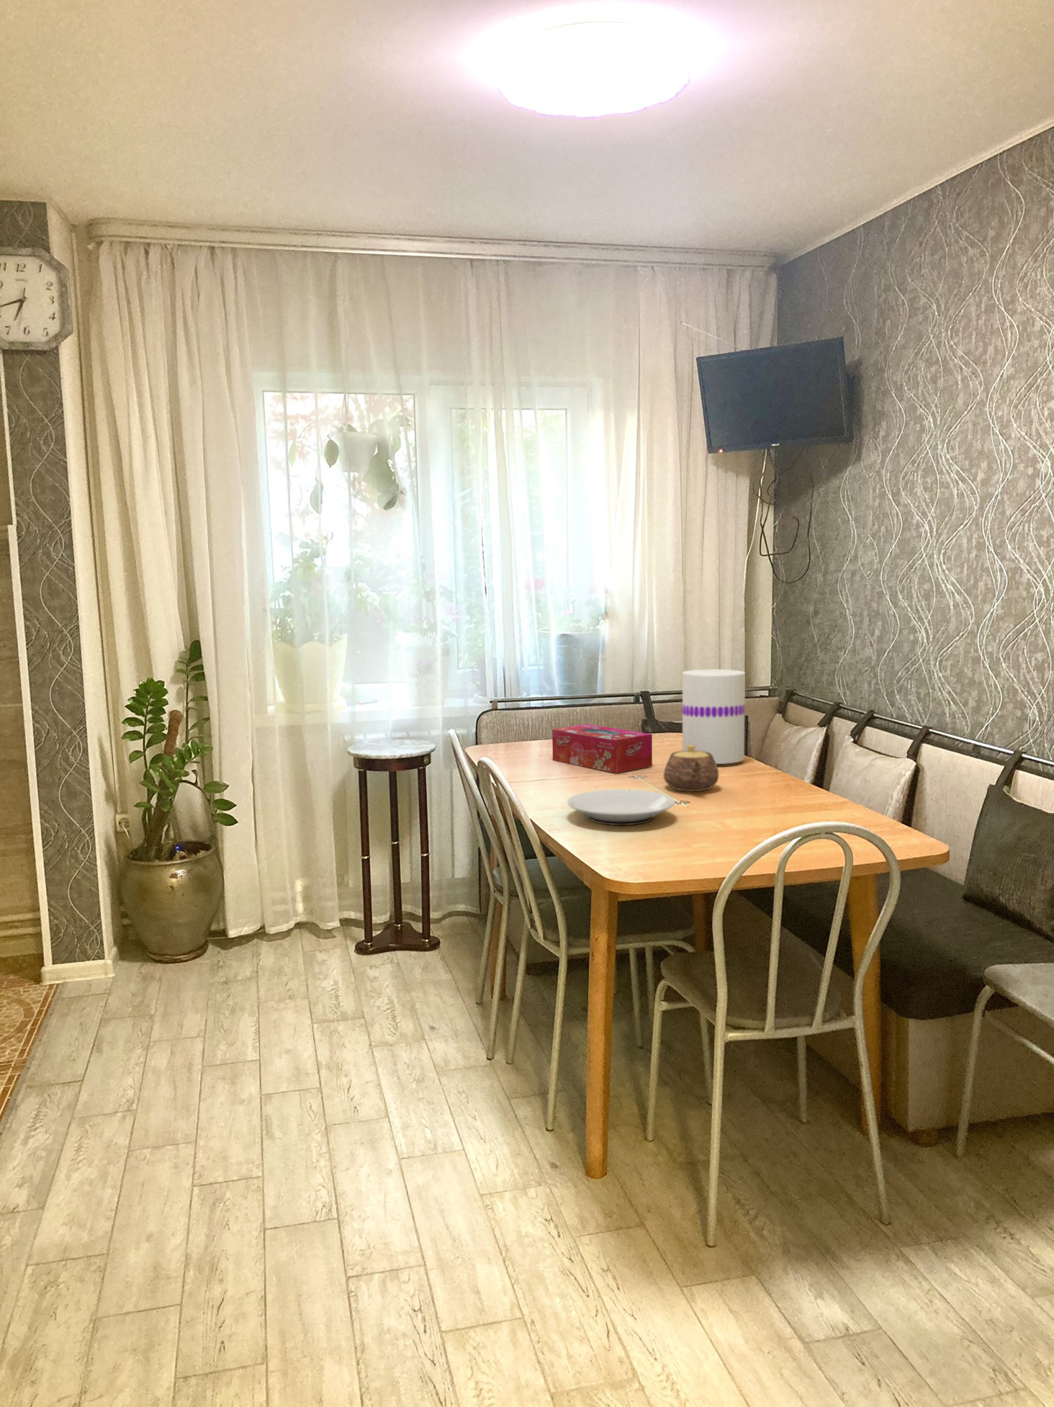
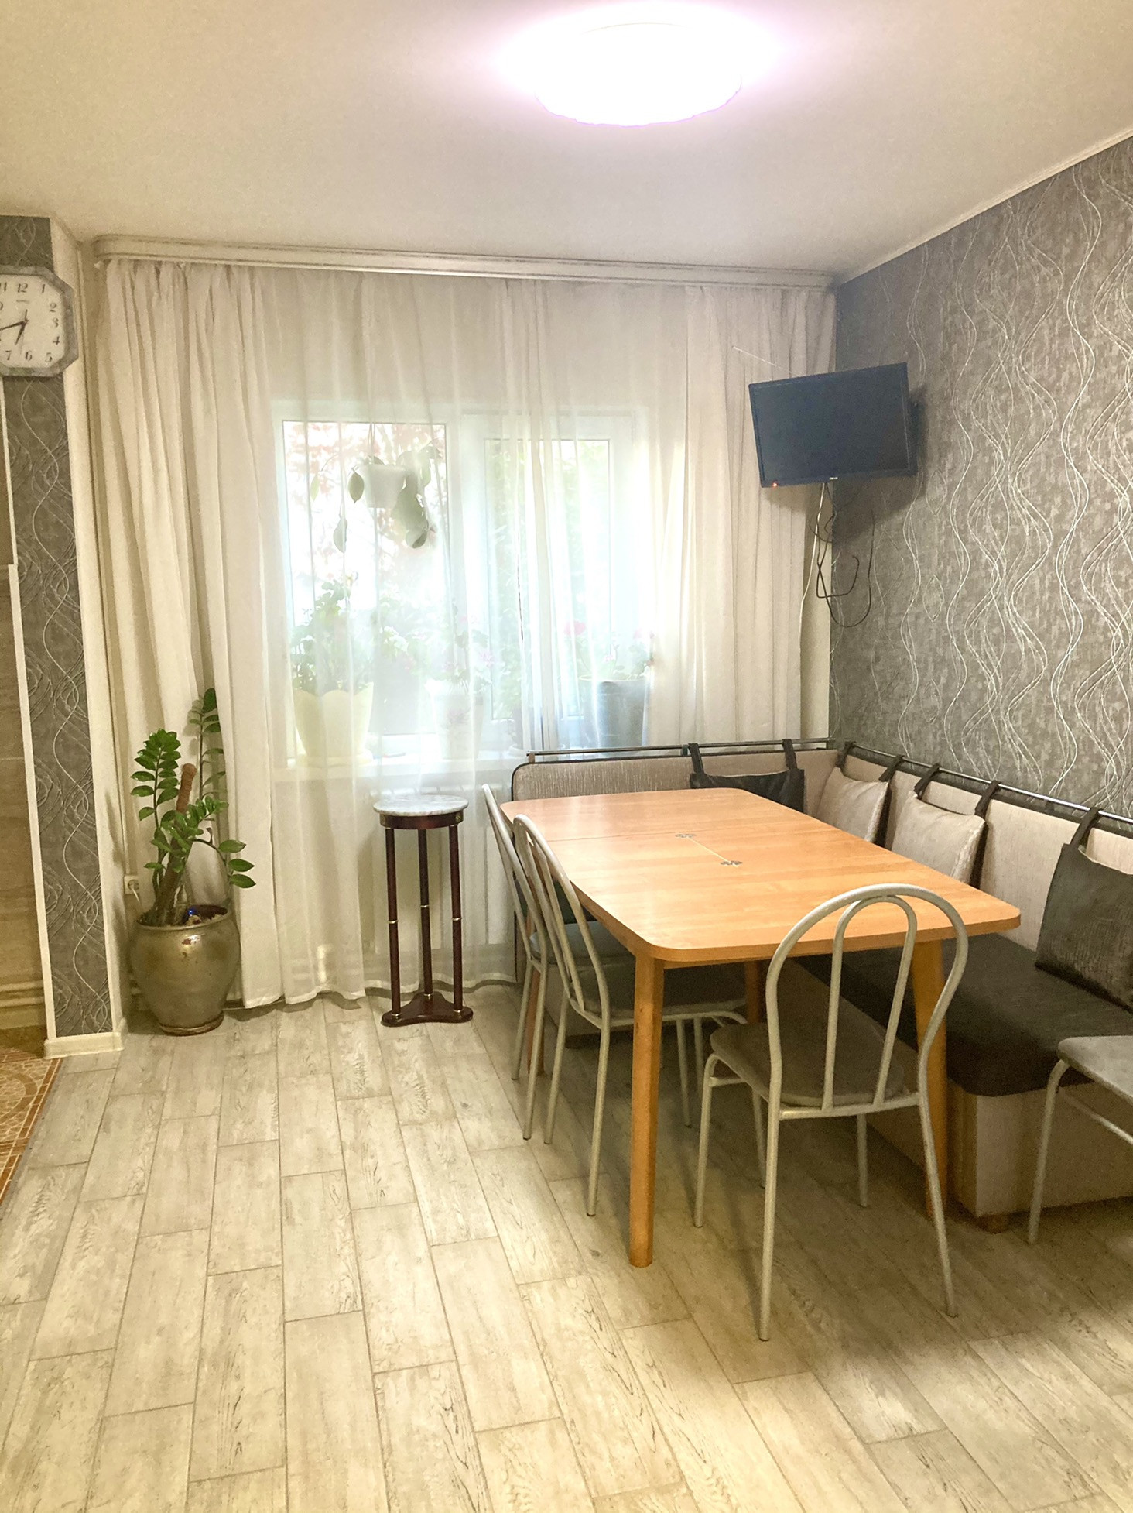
- teapot (691, 767)
- plate (621, 808)
- tissue box (601, 747)
- vase (713, 716)
